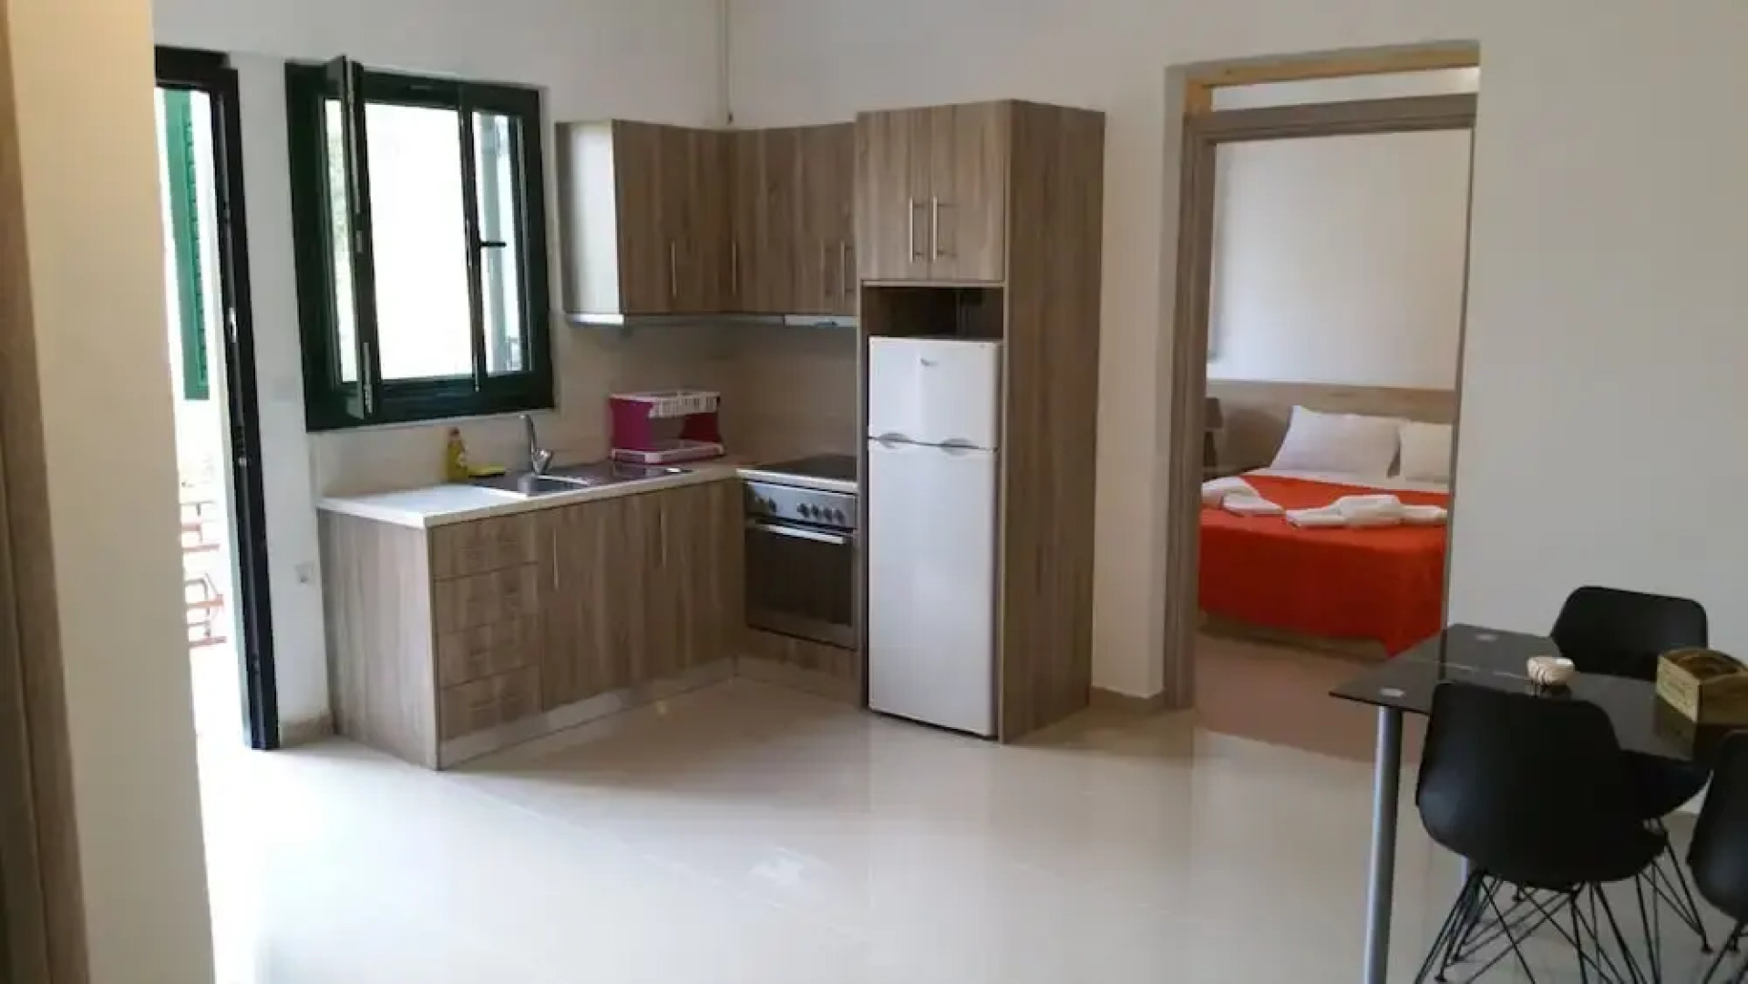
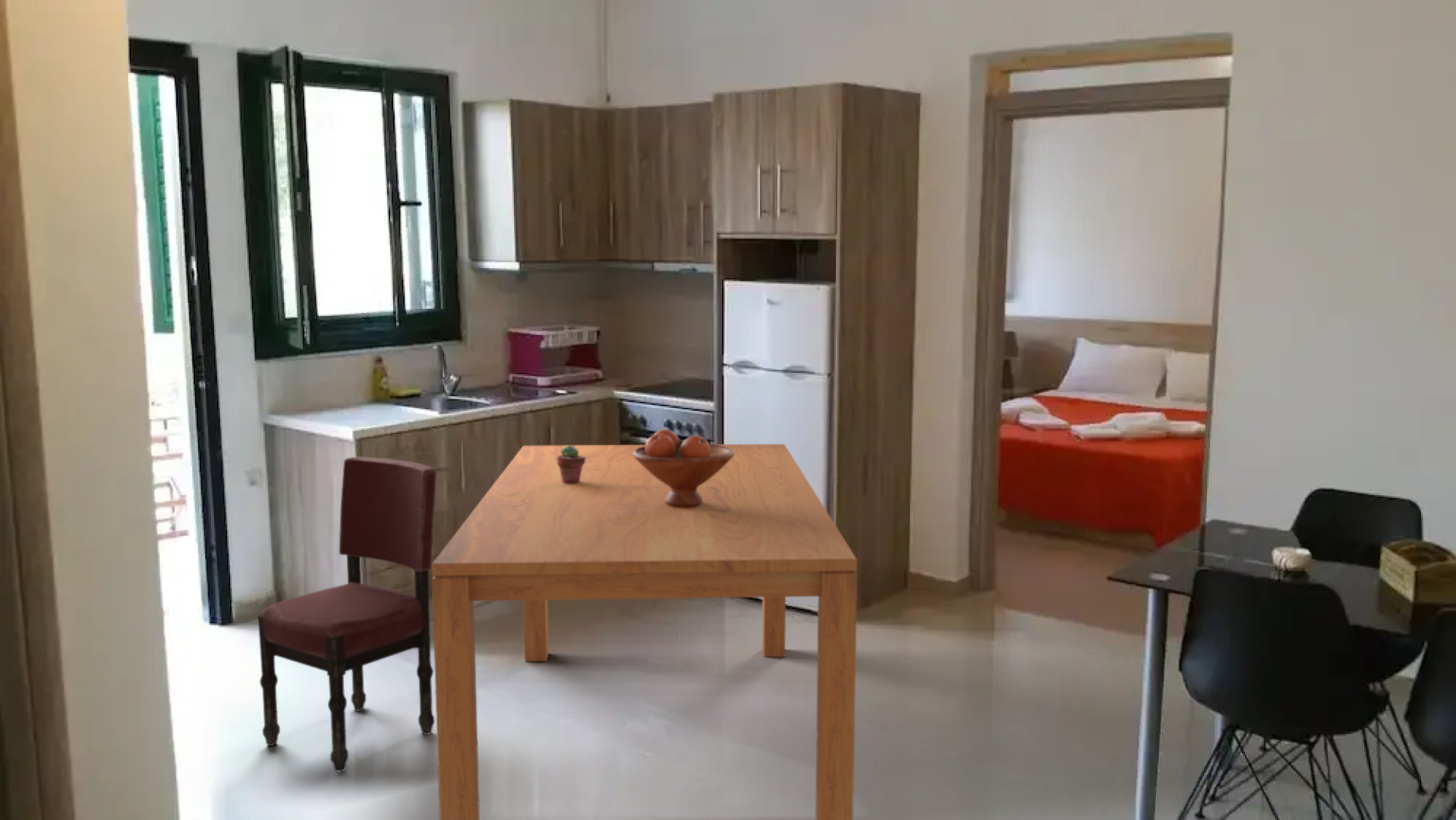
+ dining table (649, 598)
+ fruit bowl (683, 466)
+ potted succulent (570, 463)
+ dining chair (350, 605)
